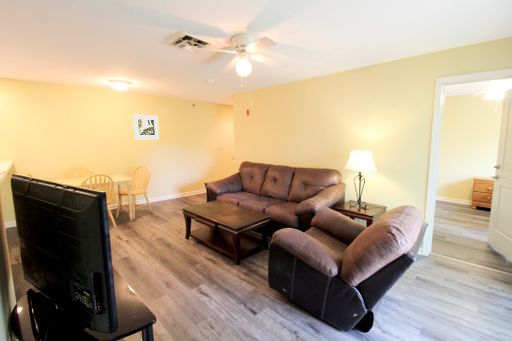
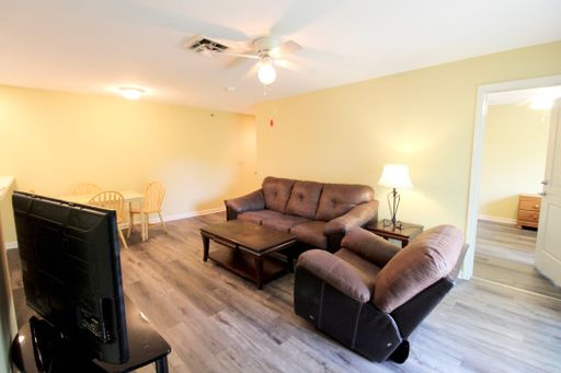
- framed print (146, 127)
